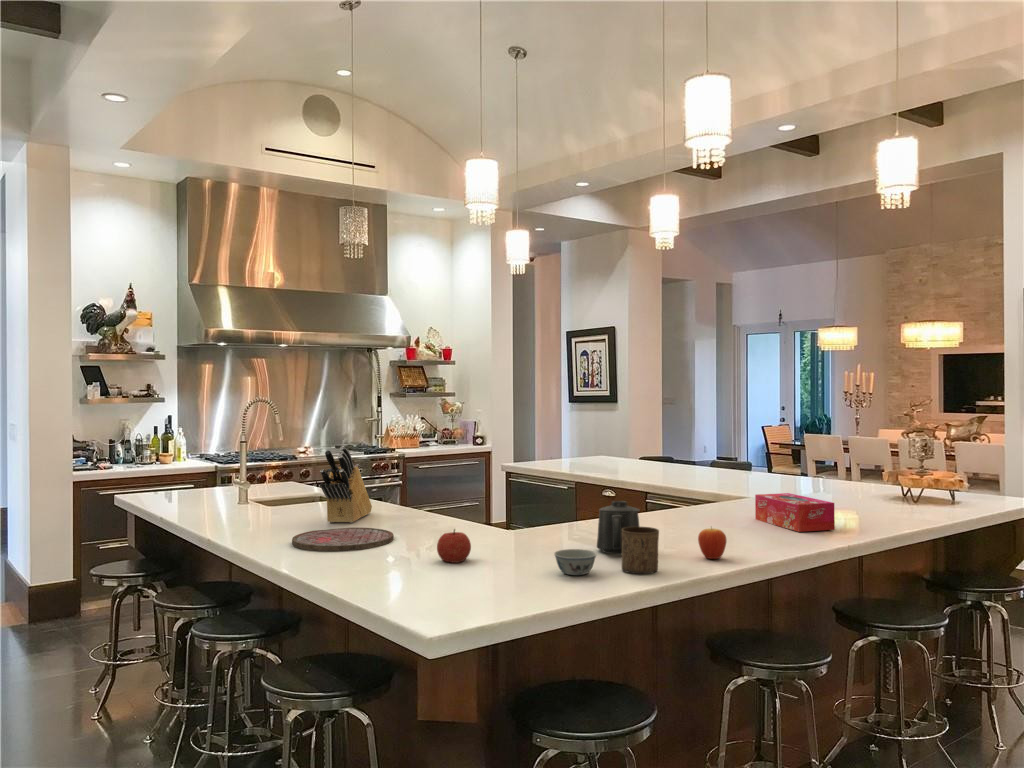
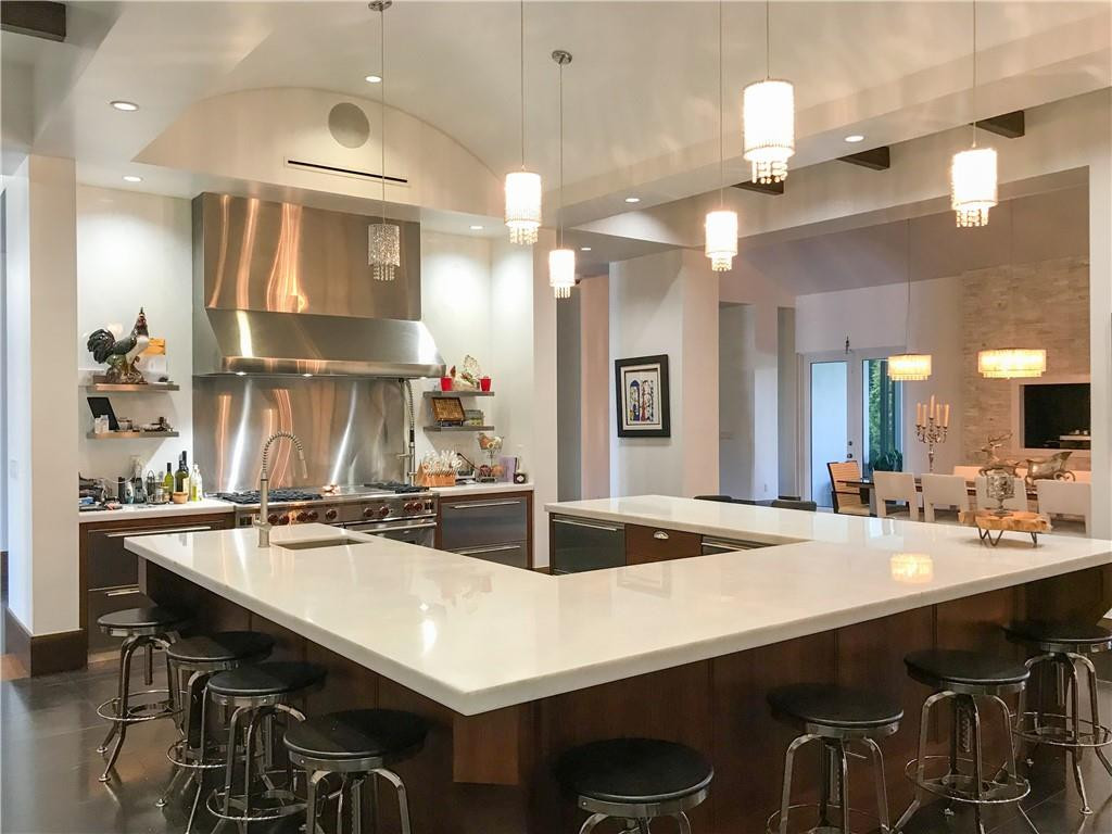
- knife block (346, 481)
- fruit (454, 544)
- mug (621, 528)
- cutting board (343, 538)
- fruit (712, 542)
- bowl (575, 563)
- cup (640, 550)
- tissue box (793, 511)
